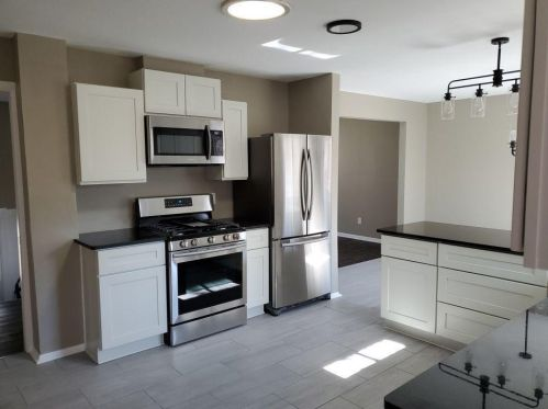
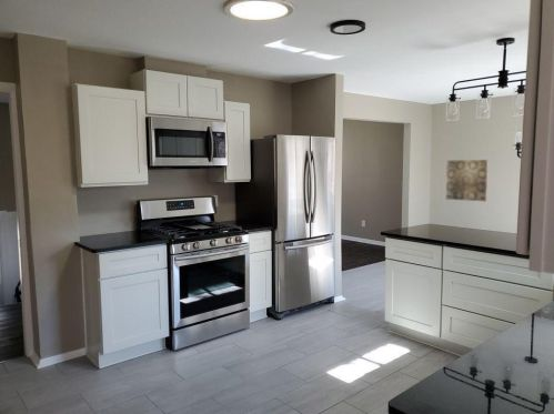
+ wall art (465, 180)
